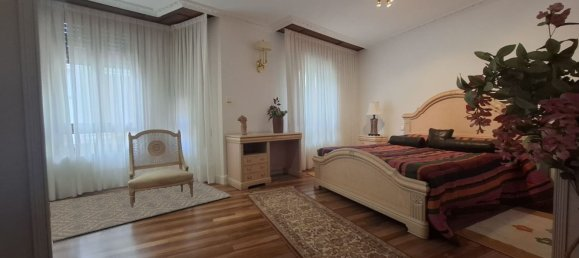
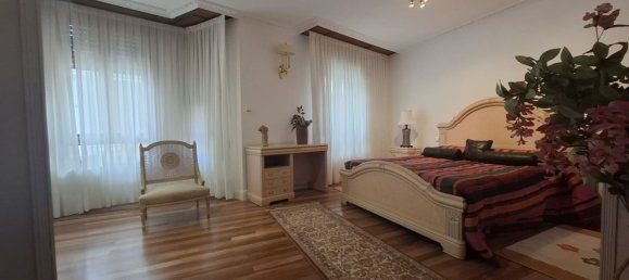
- rug (124, 202)
